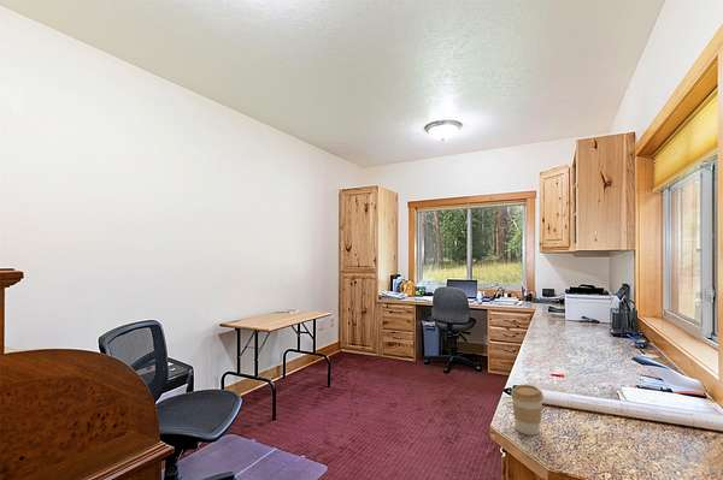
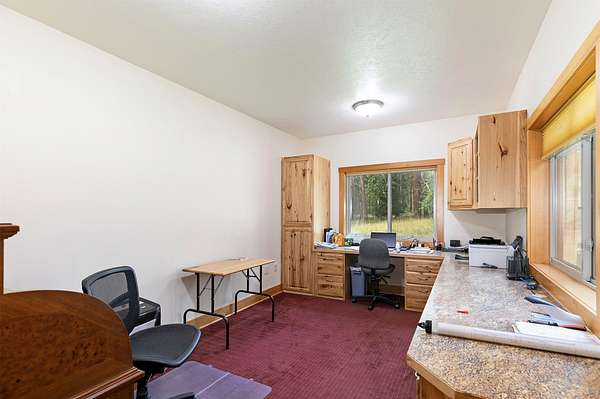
- coffee cup (527, 408)
